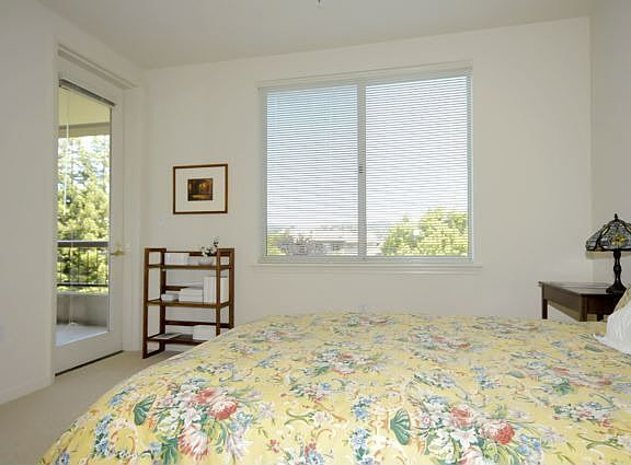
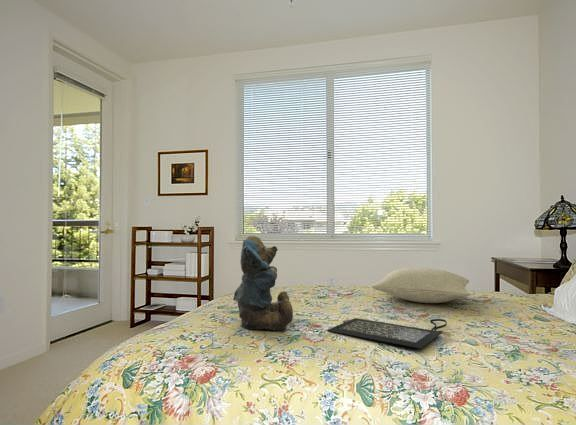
+ pillow (422, 283)
+ teddy bear (264, 279)
+ clutch bag (389, 331)
